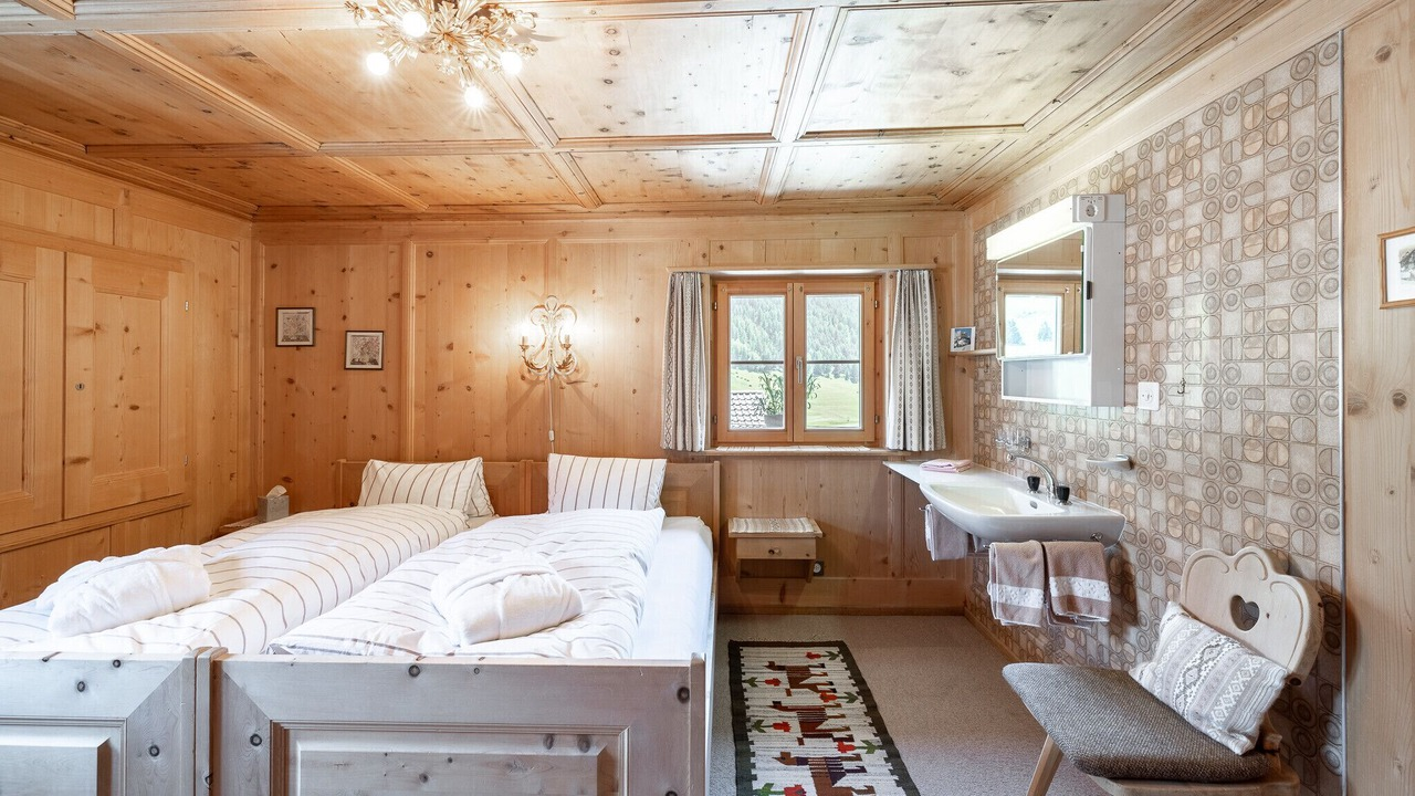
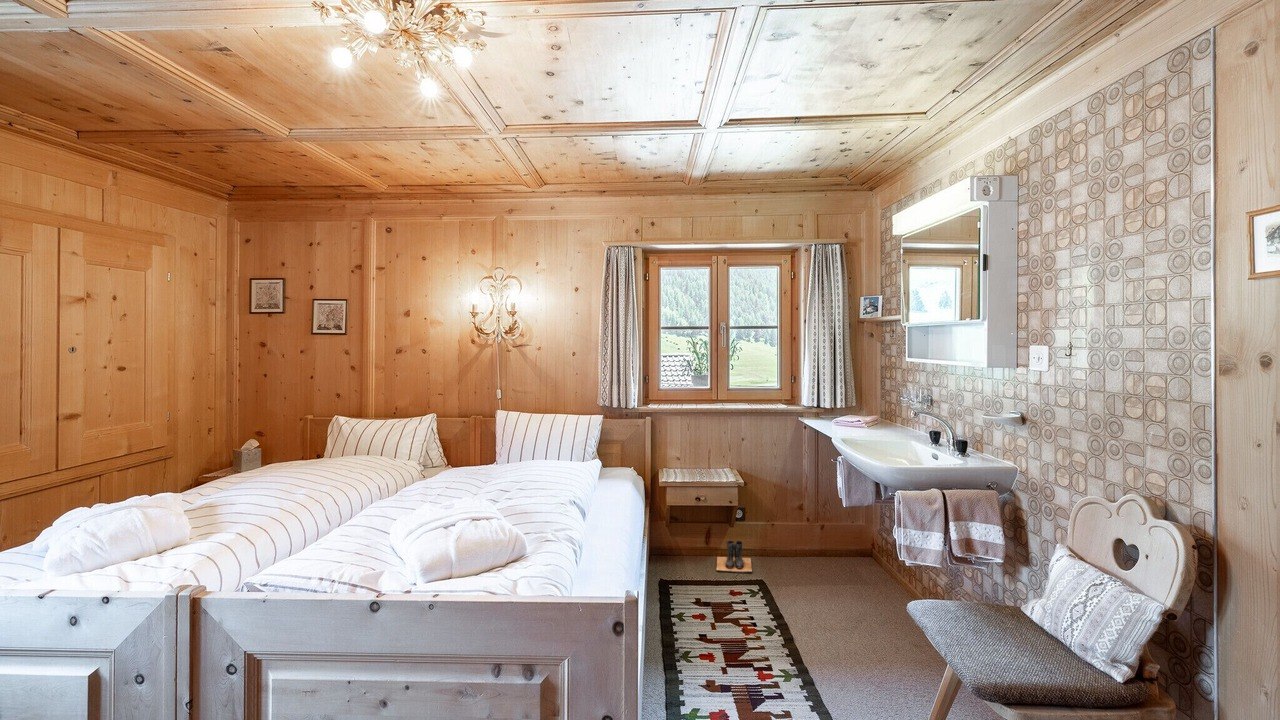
+ boots (735, 554)
